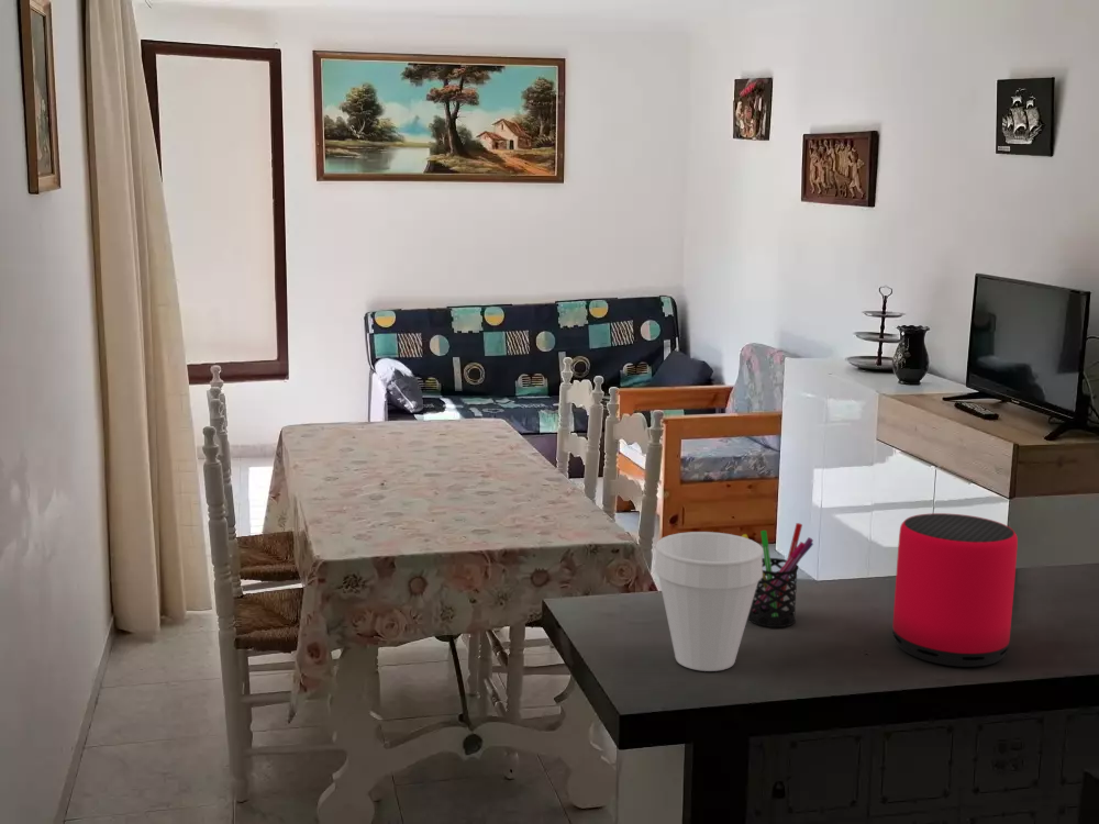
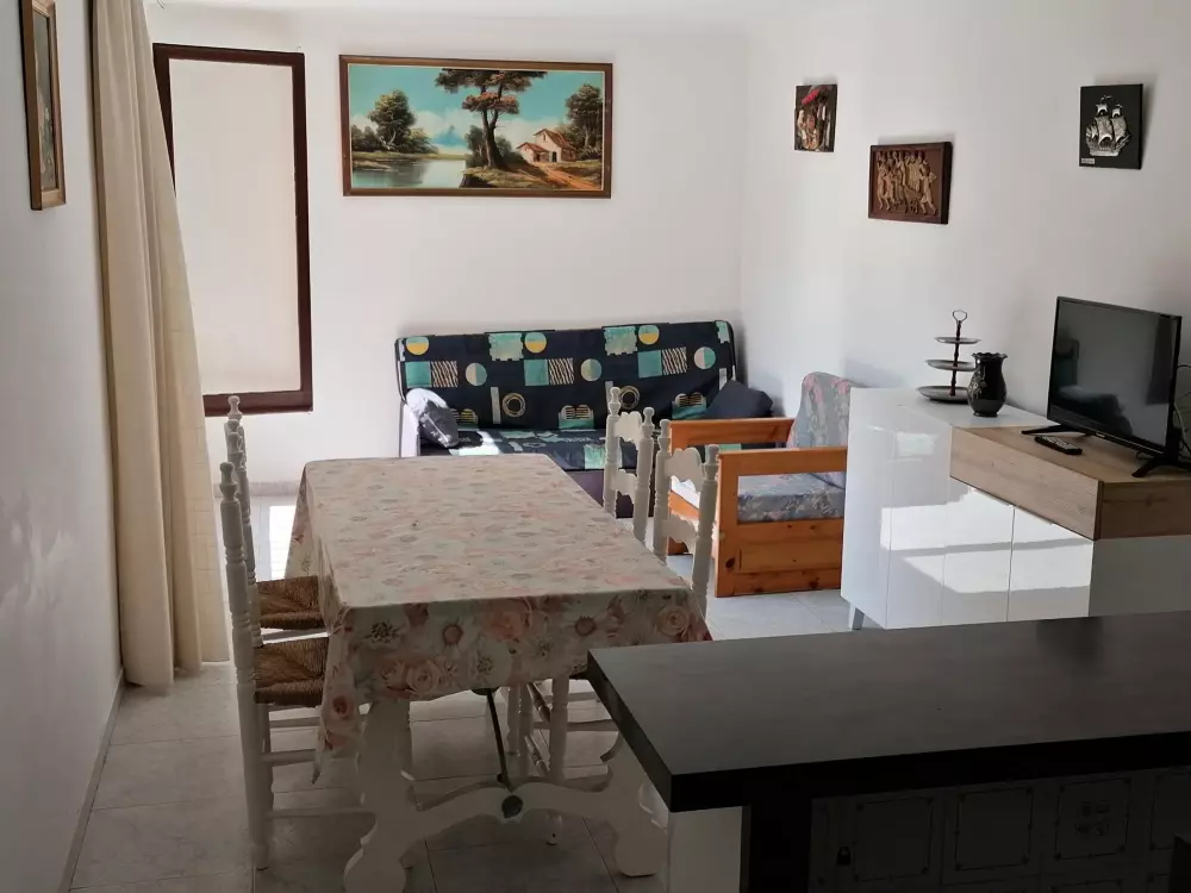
- pen holder (774, 571)
- speaker (953, 588)
- cup (707, 603)
